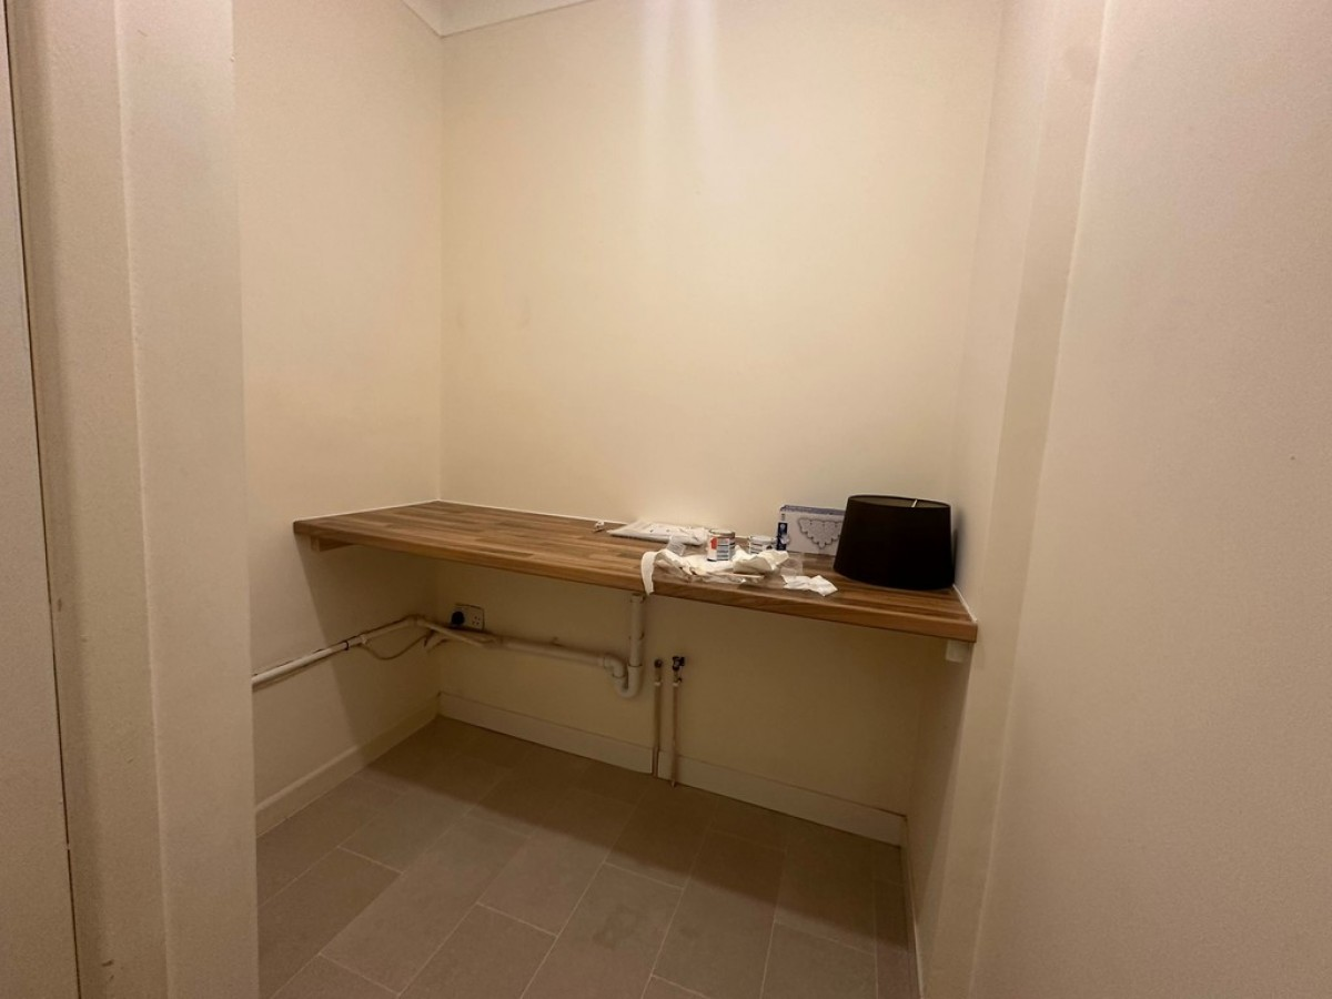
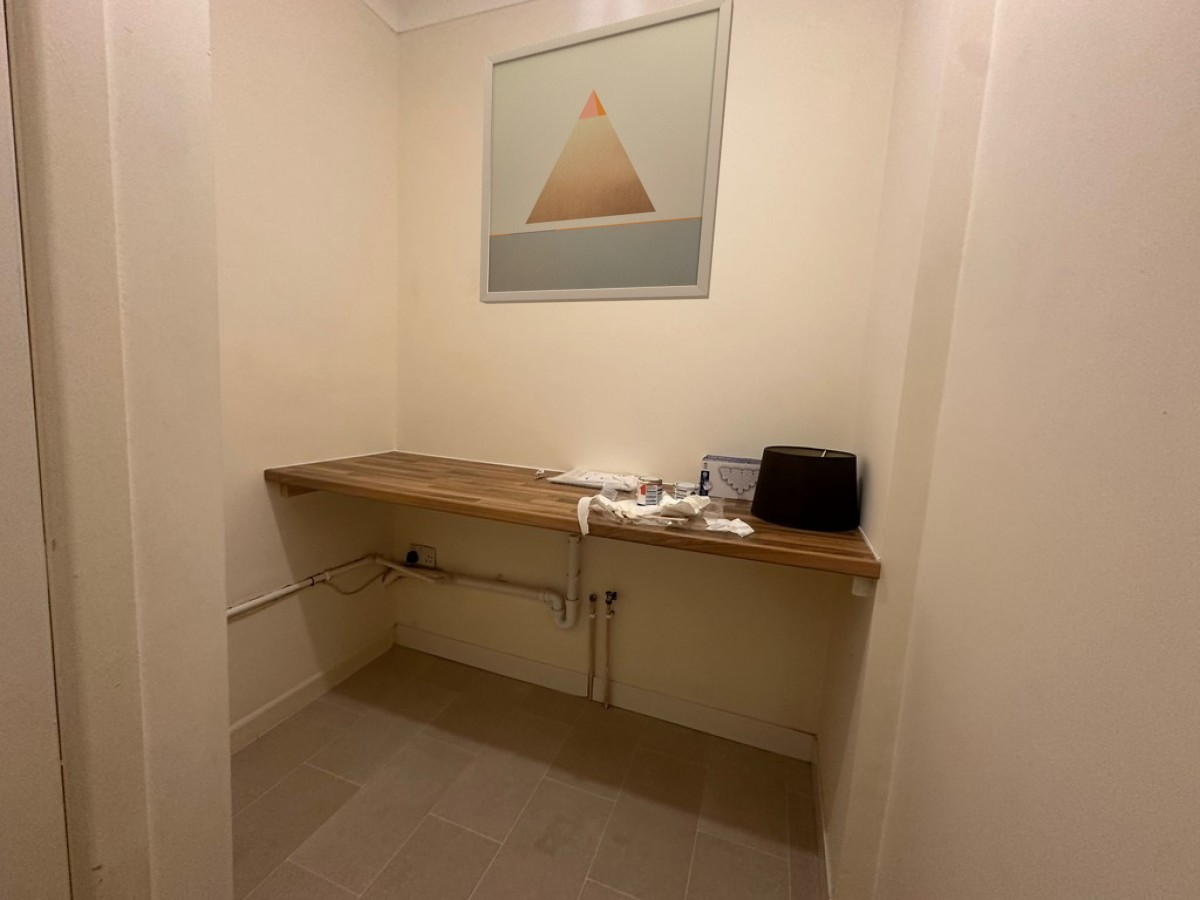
+ wall art (591, 171)
